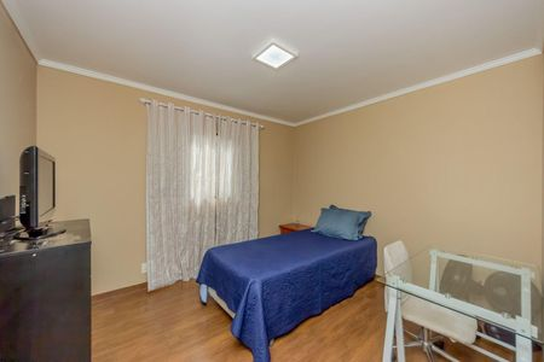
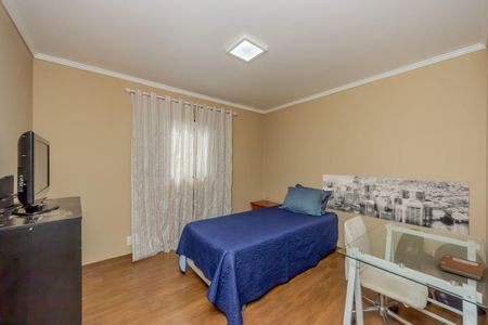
+ wall art (378, 197)
+ notebook (461, 265)
